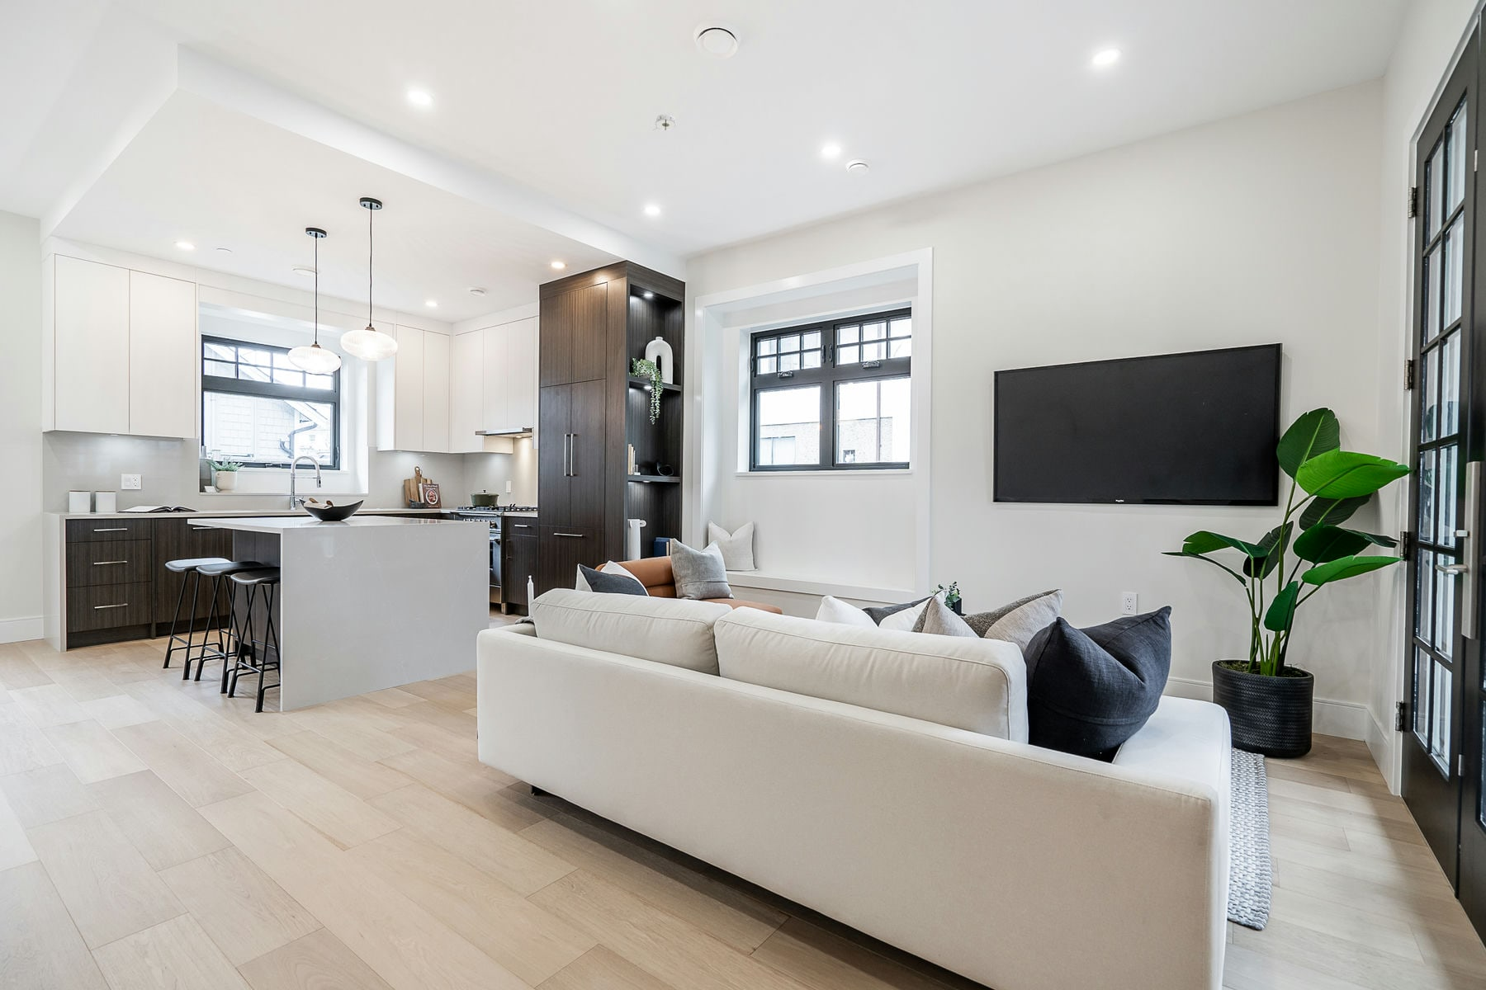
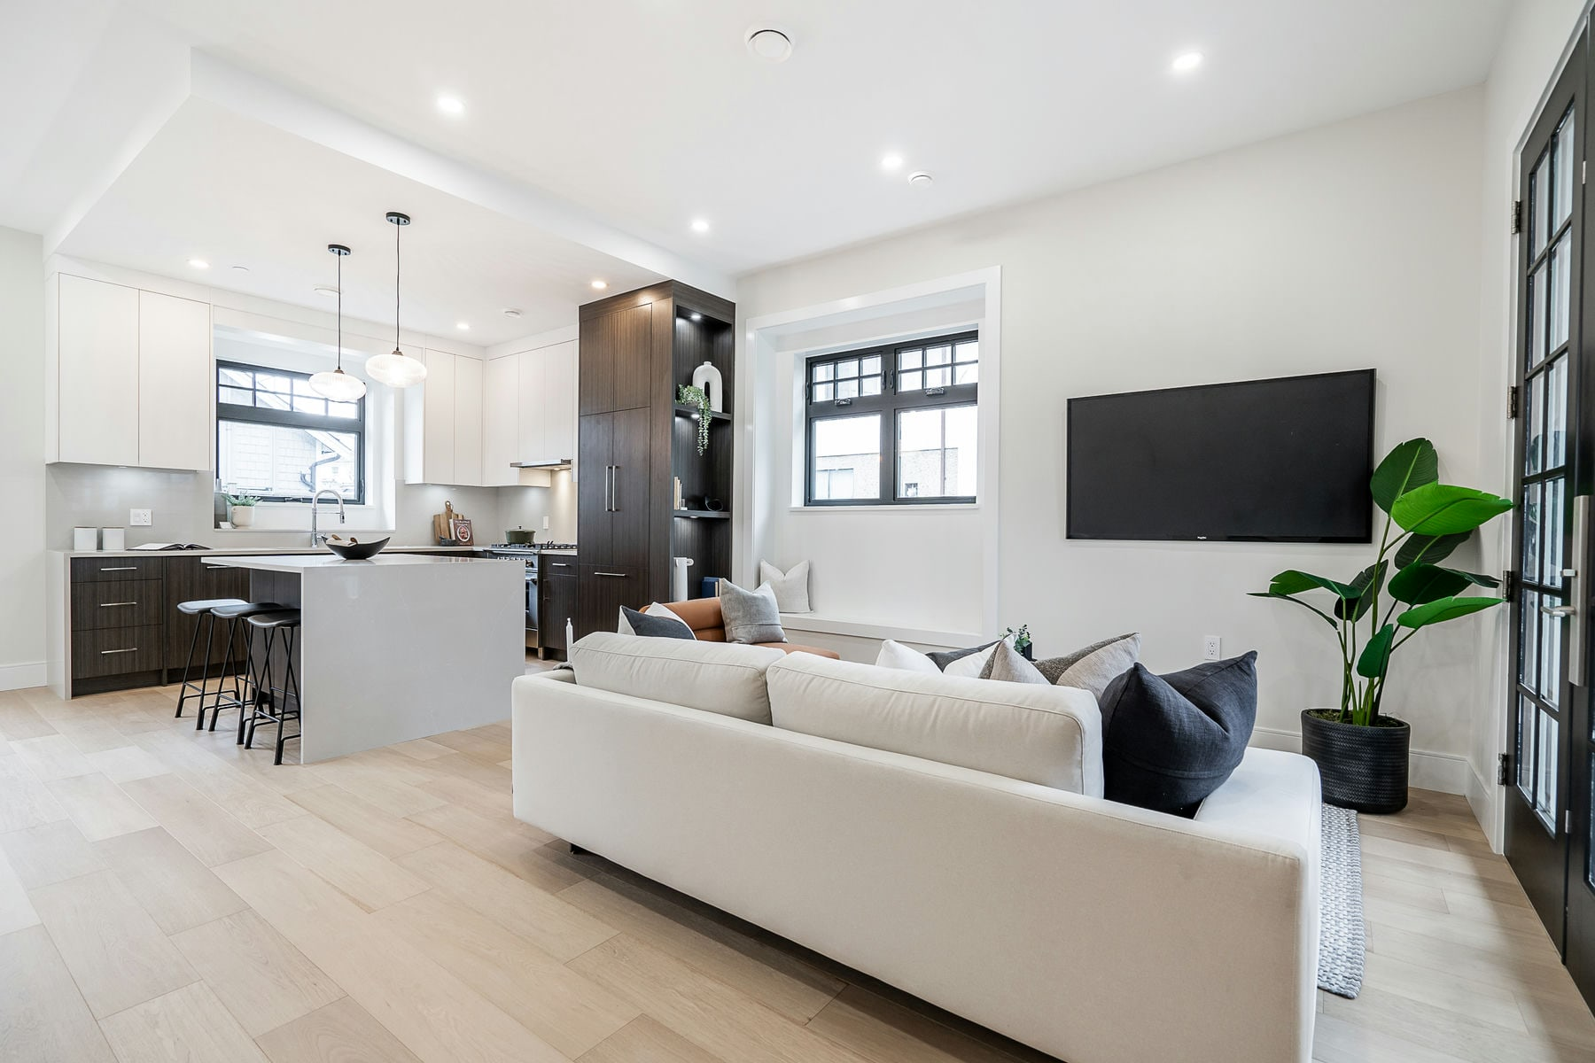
- smoke detector (664, 123)
